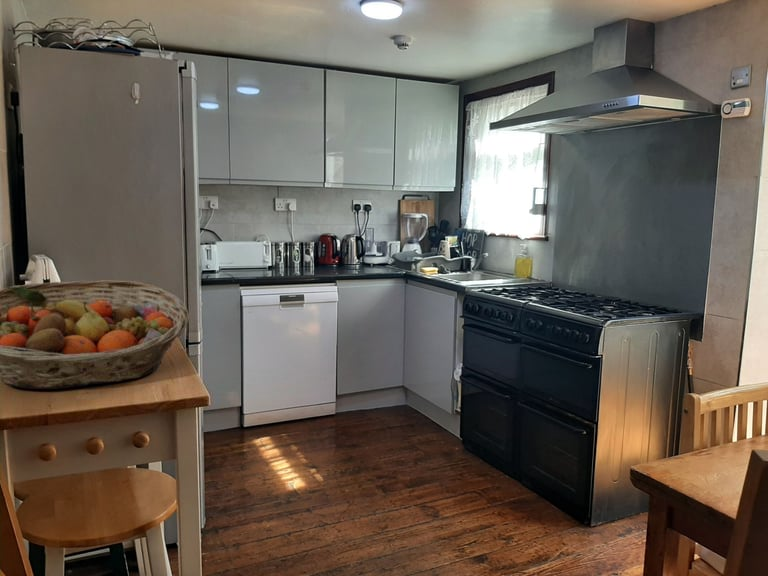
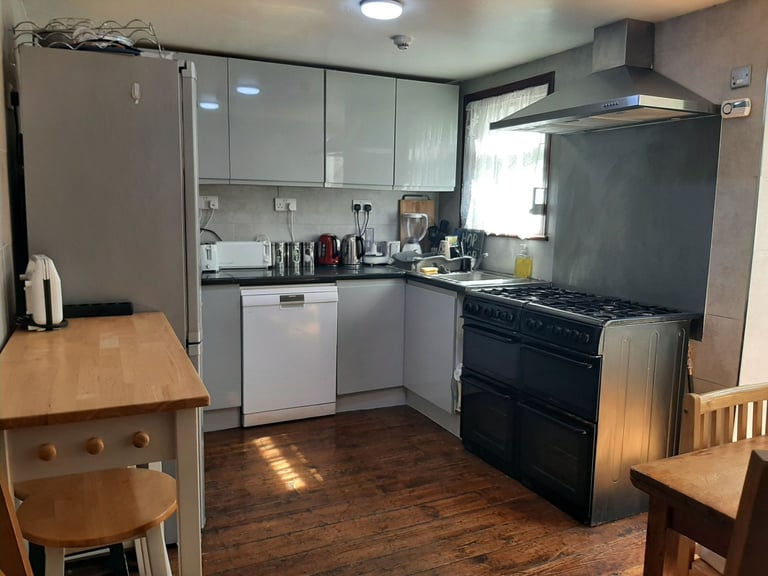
- fruit basket (82, 329)
